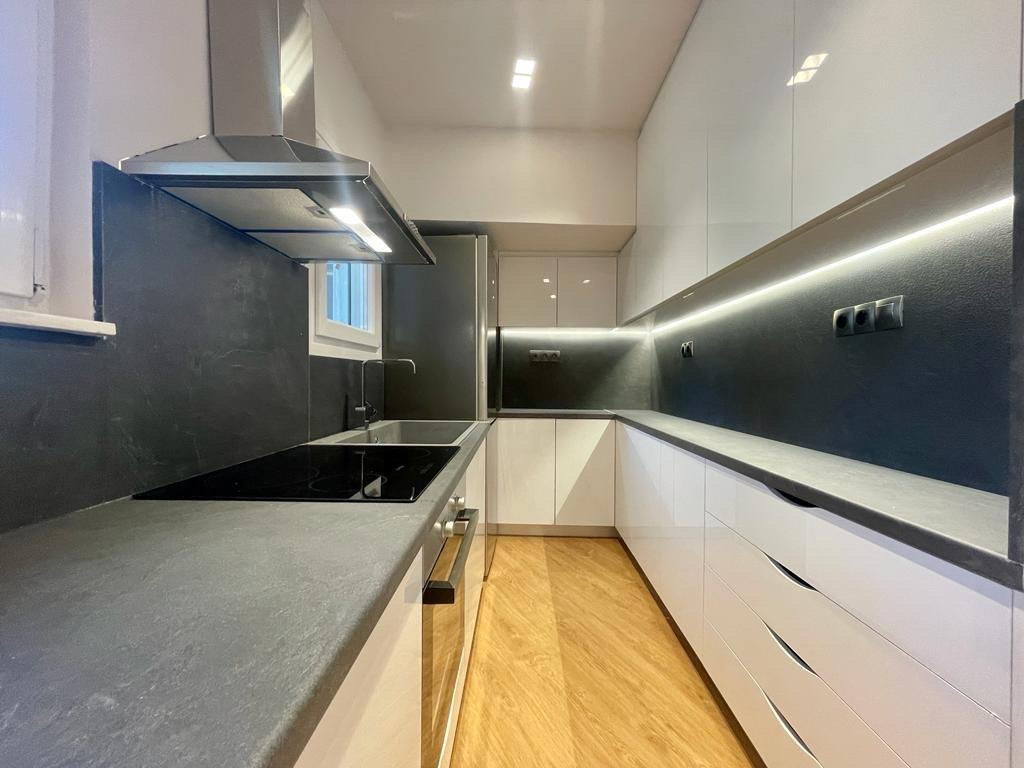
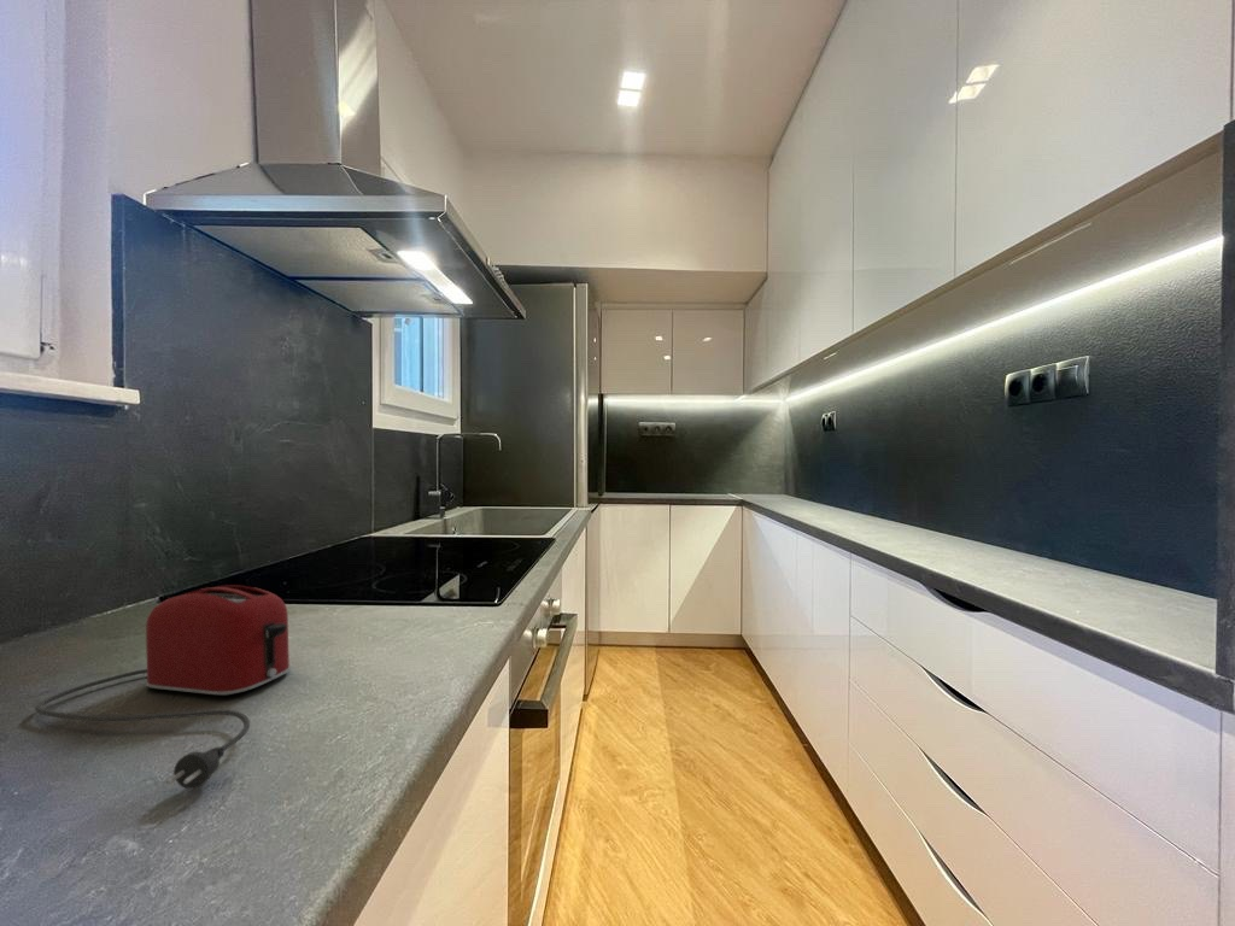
+ toaster (180, 657)
